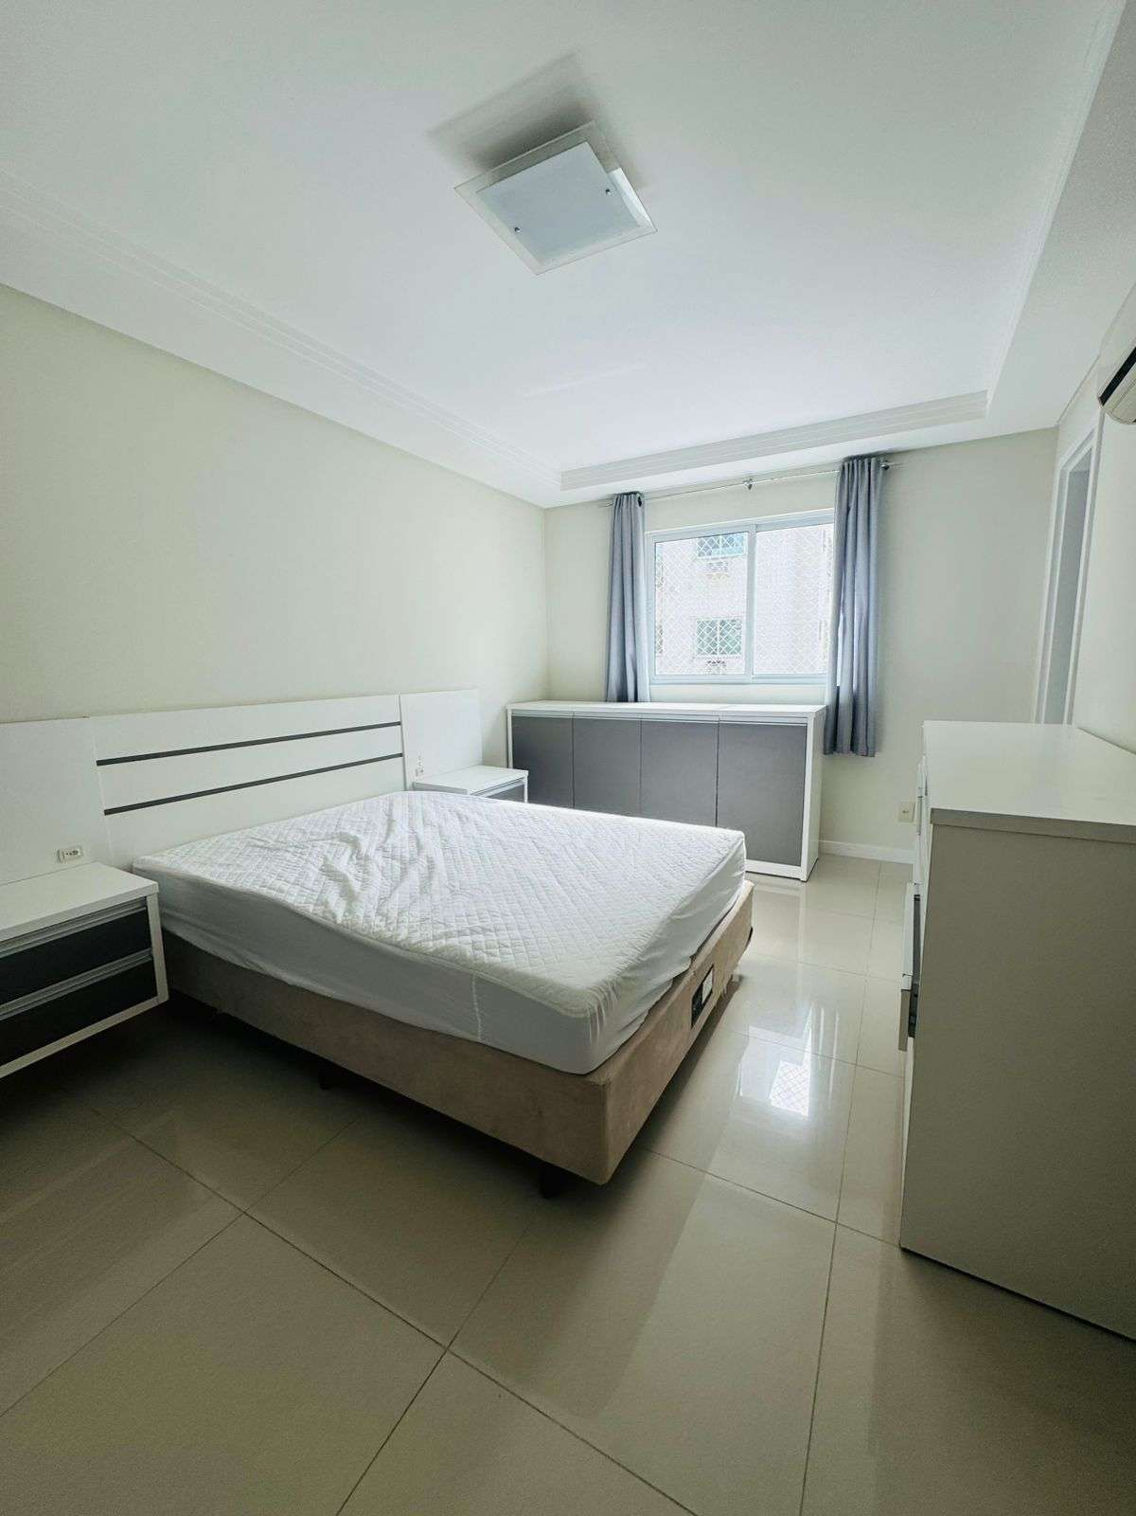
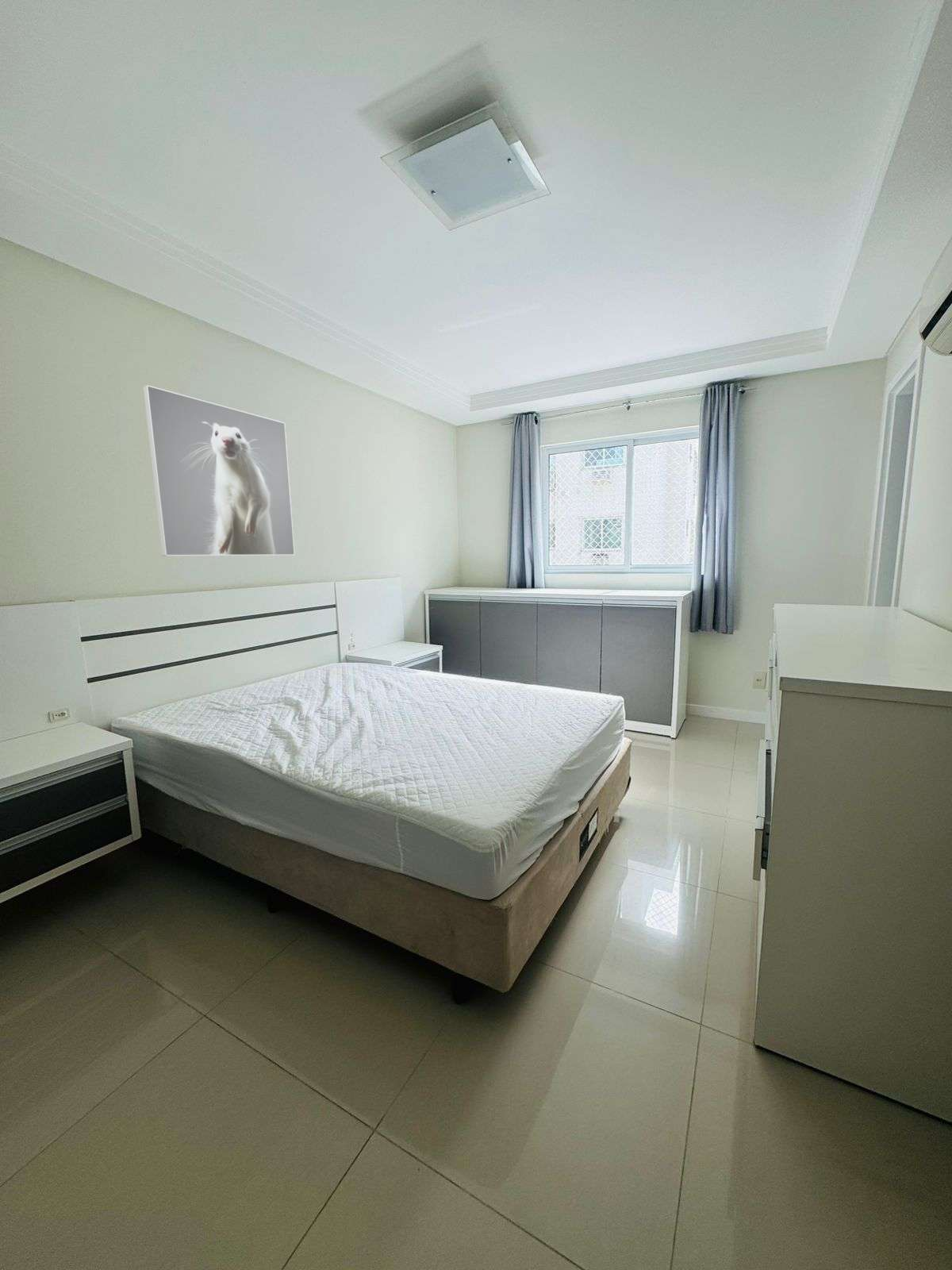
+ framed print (229, 483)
